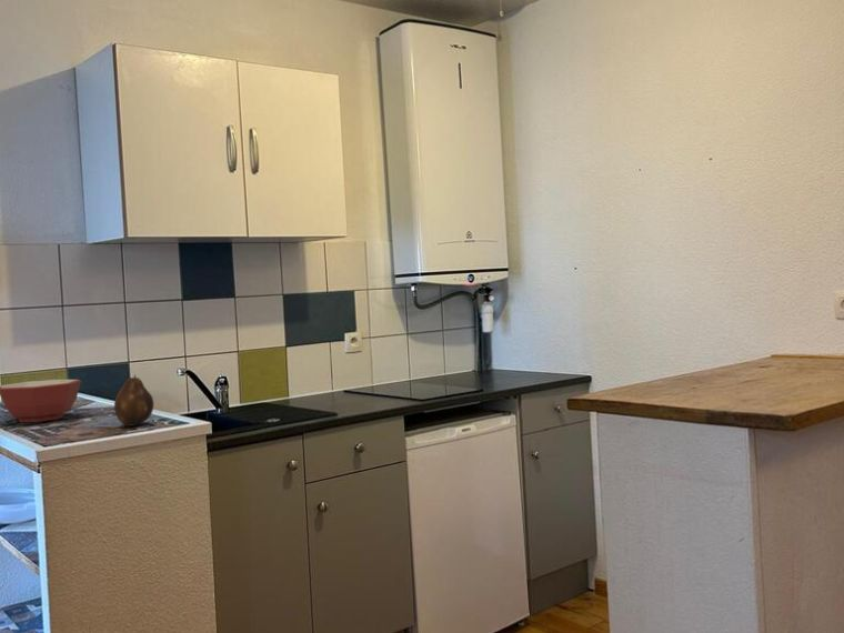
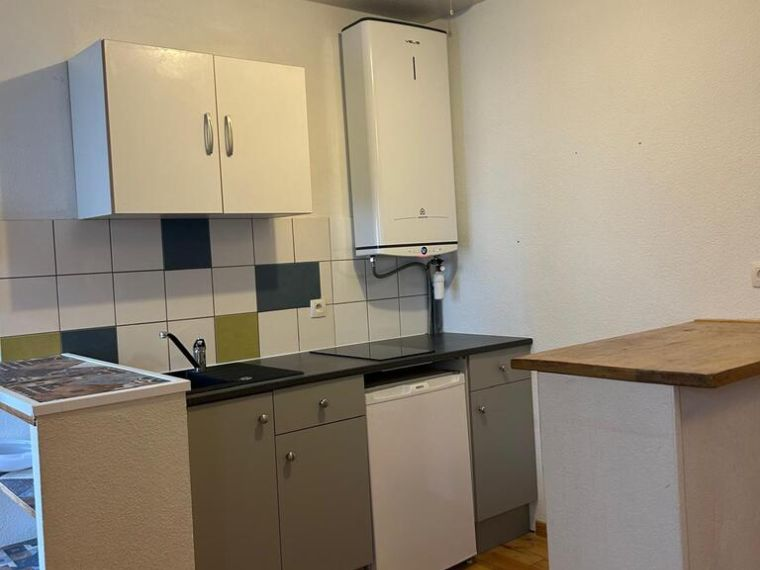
- fruit (133, 400)
- bowl (39, 401)
